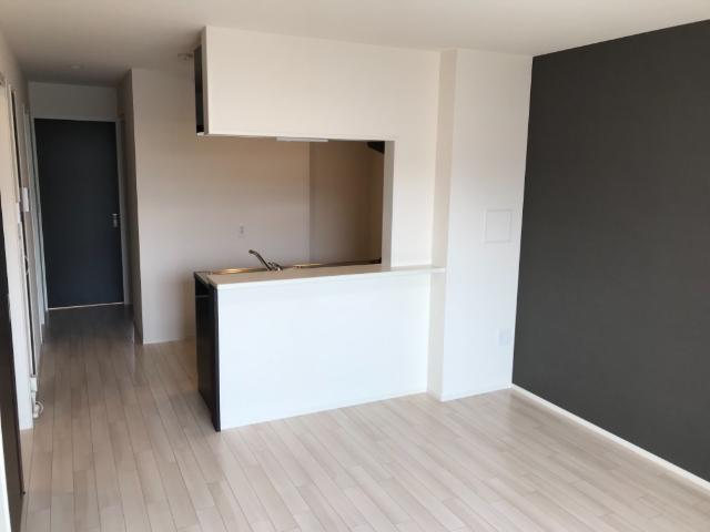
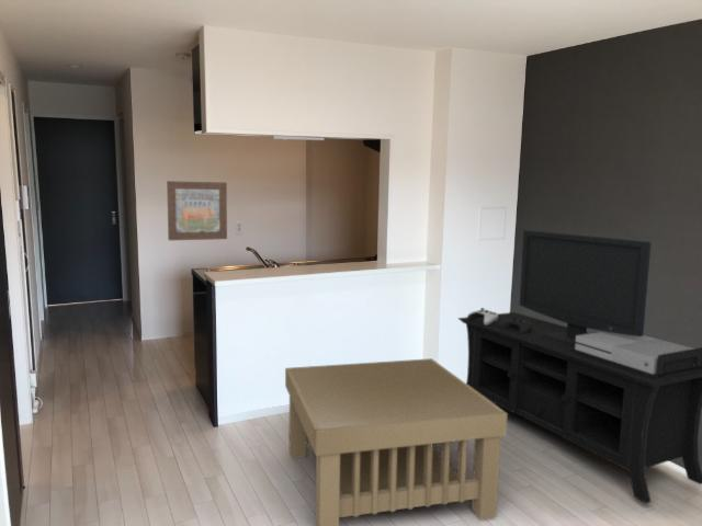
+ coffee table (383, 435)
+ media console (567, 338)
+ wall art (197, 210)
